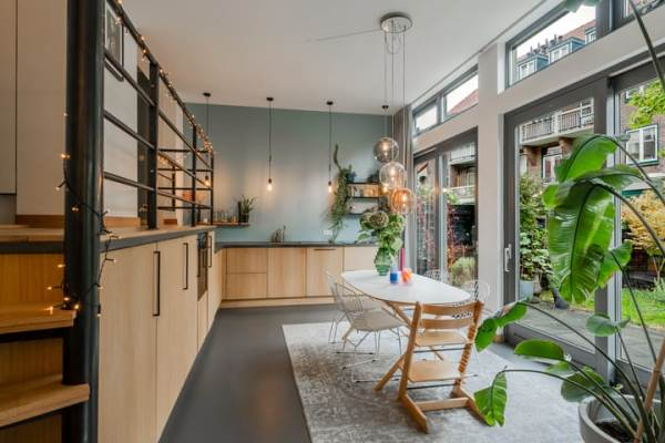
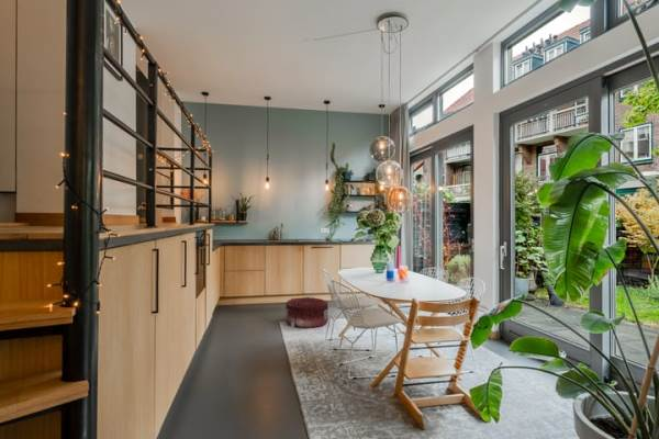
+ pouf (306, 311)
